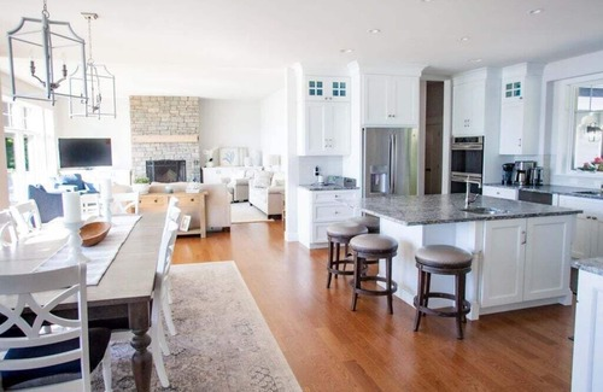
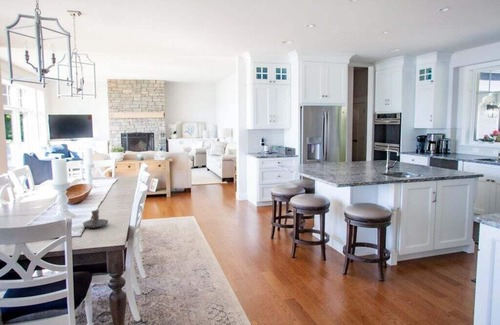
+ candle holder (95, 219)
